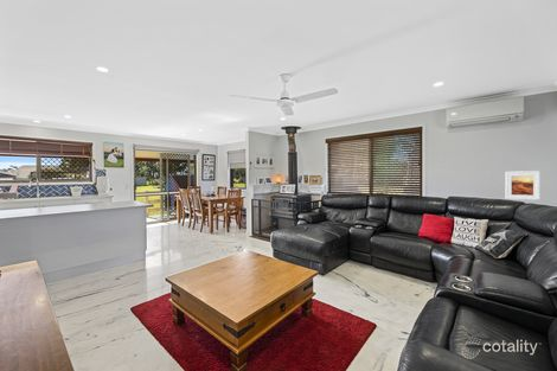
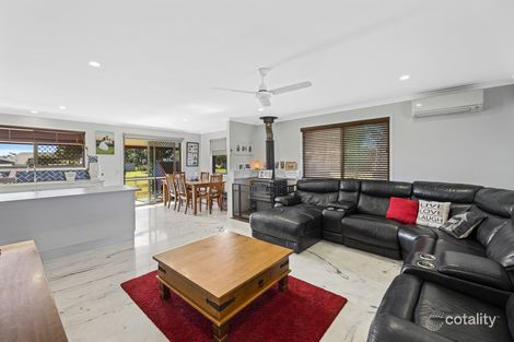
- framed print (521, 185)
